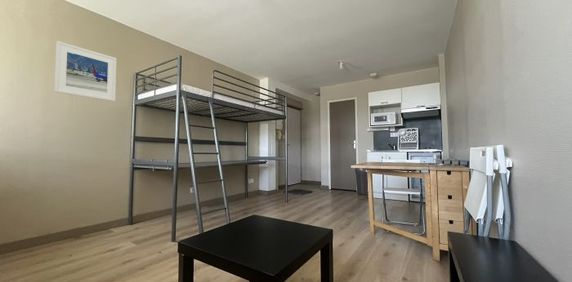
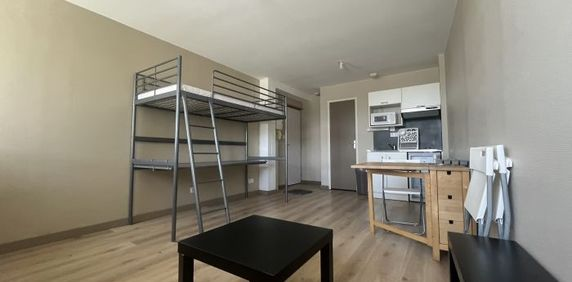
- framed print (88, 73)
